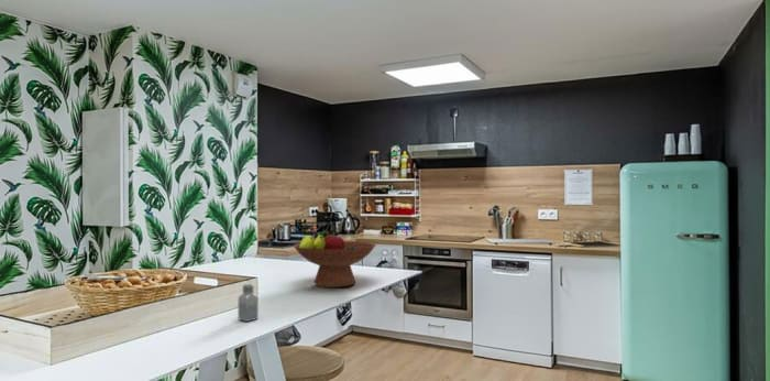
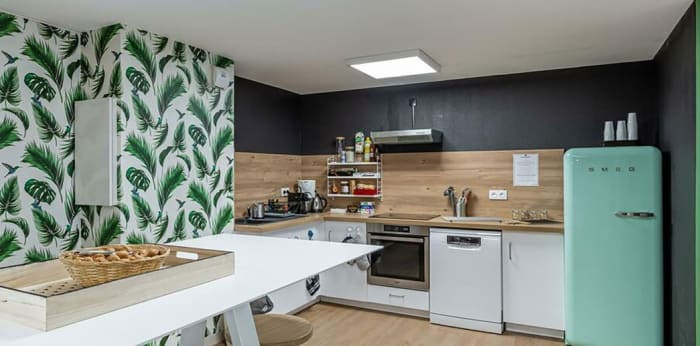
- fruit bowl (334, 257)
- saltshaker (248, 302)
